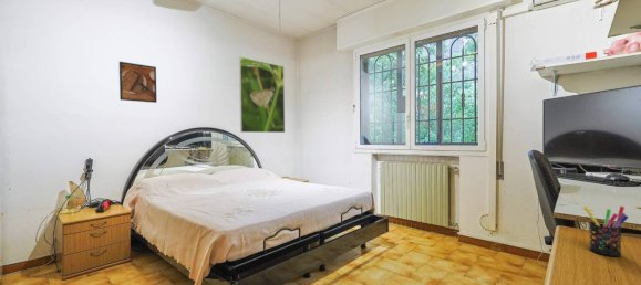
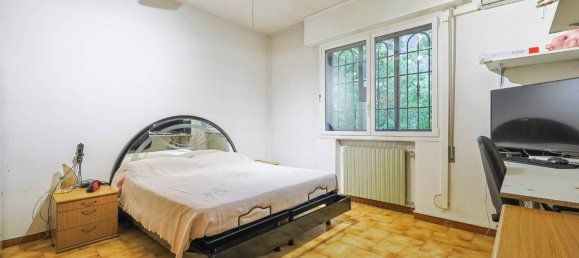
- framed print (138, 83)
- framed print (262, 97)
- pen holder (607, 228)
